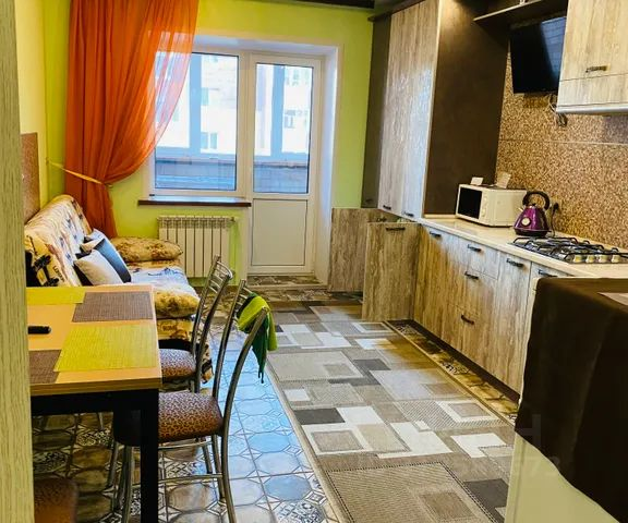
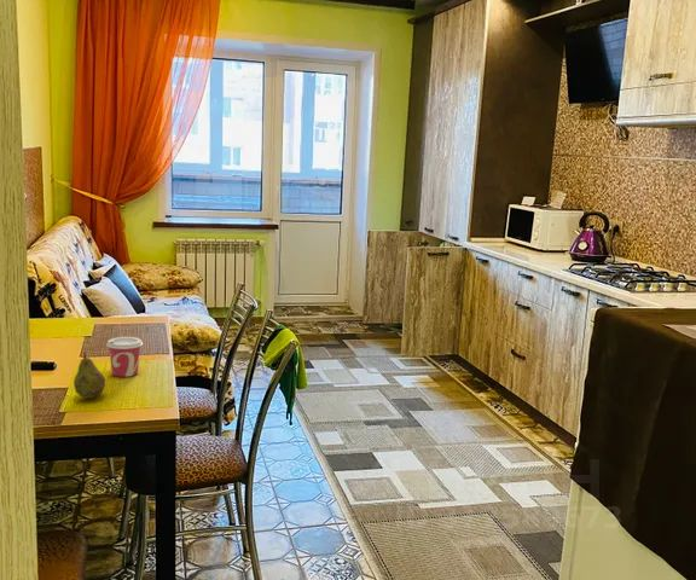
+ fruit (89, 375)
+ cup (124, 356)
